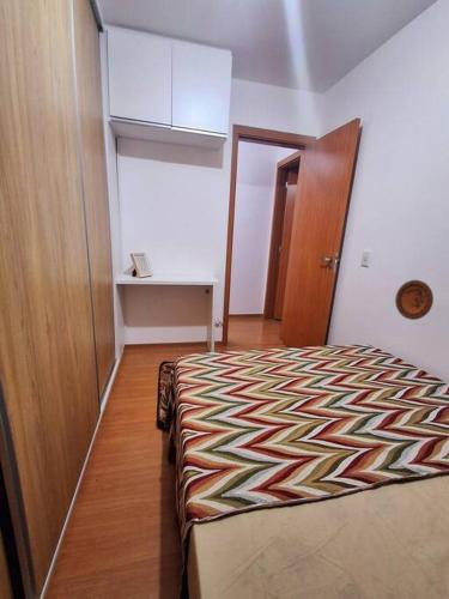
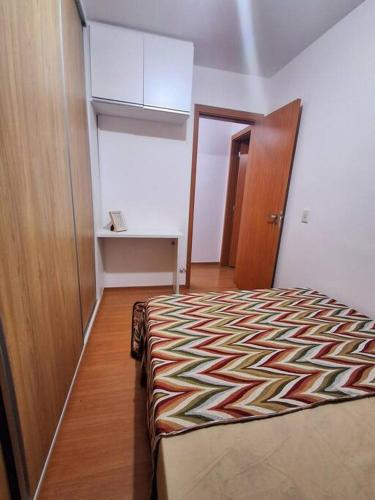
- decorative plate (413, 300)
